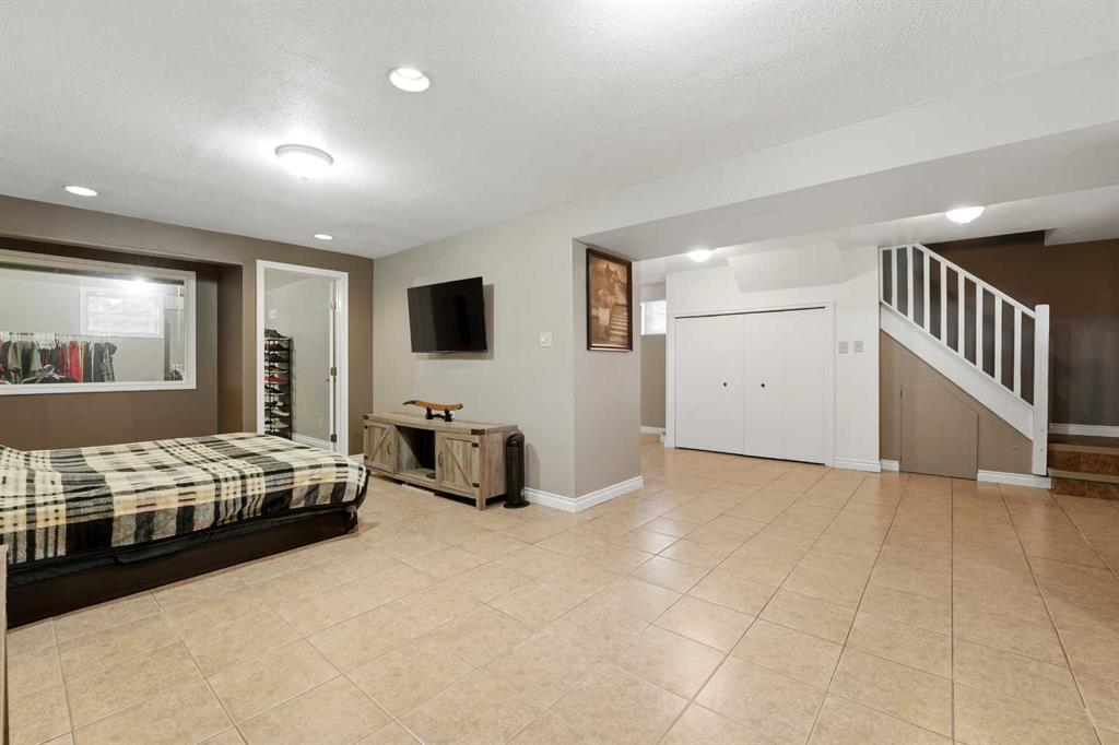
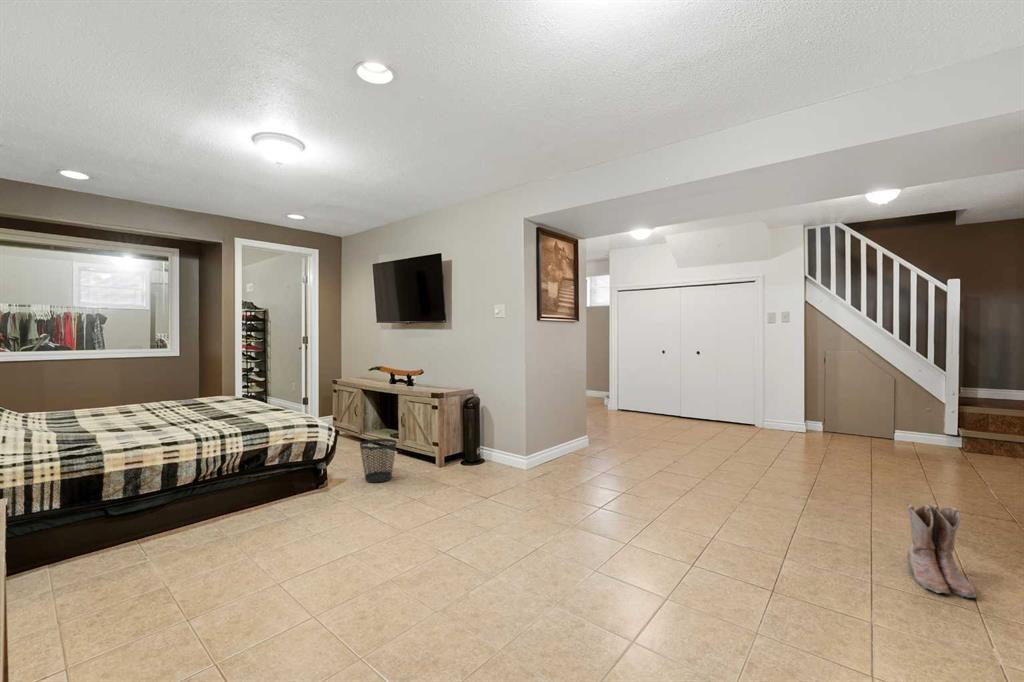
+ wastebasket (378, 461)
+ boots (939, 545)
